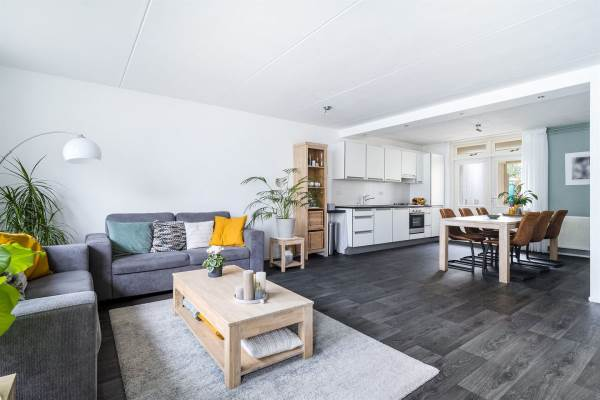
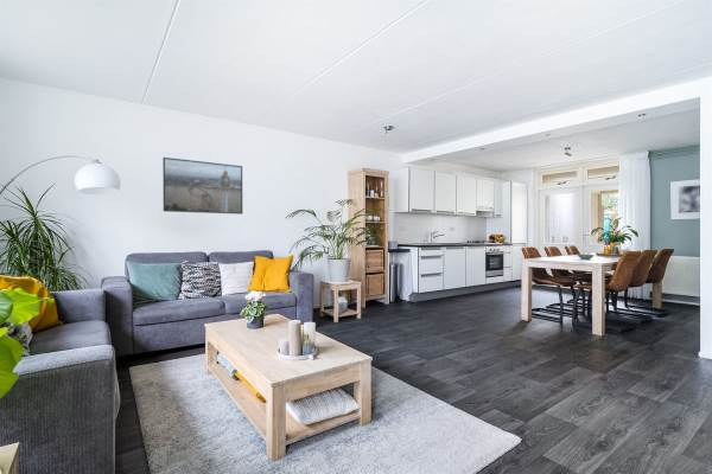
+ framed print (204, 187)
